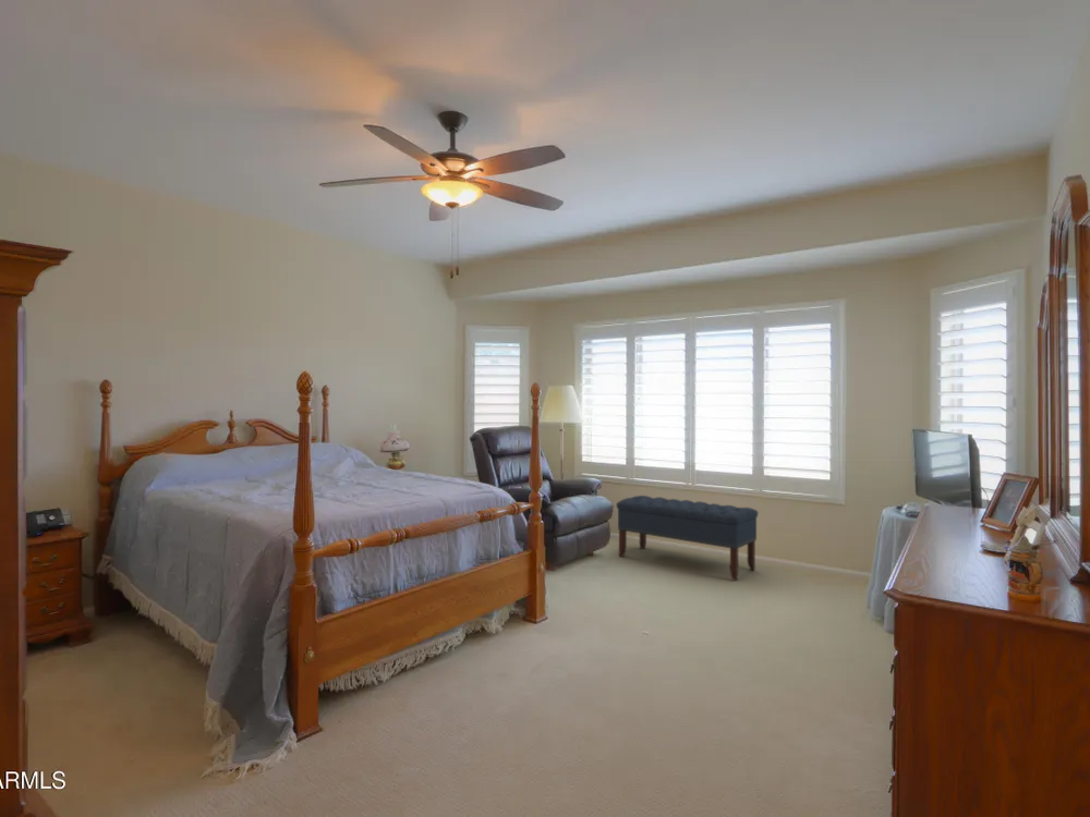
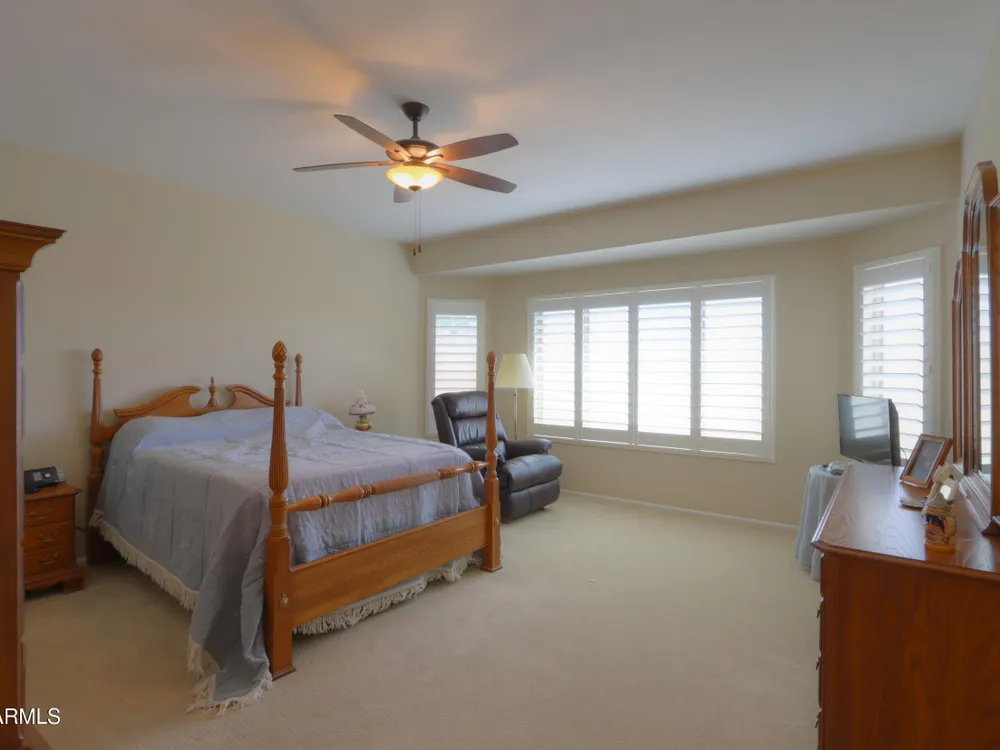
- bench (683, 532)
